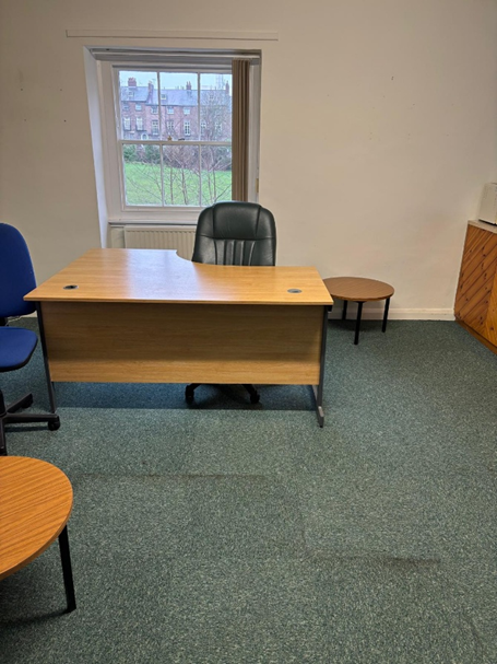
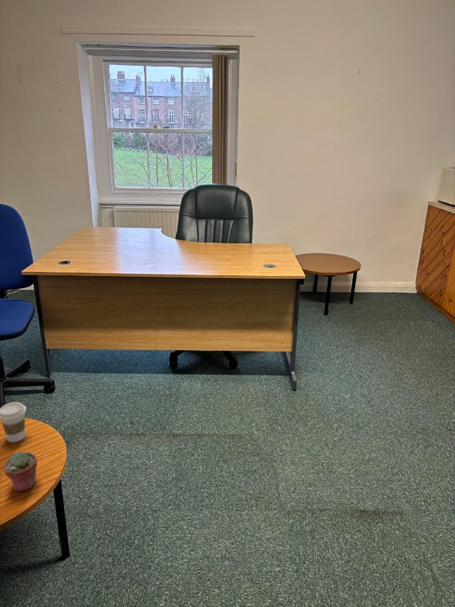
+ potted succulent (21, 468)
+ coffee cup (13, 422)
